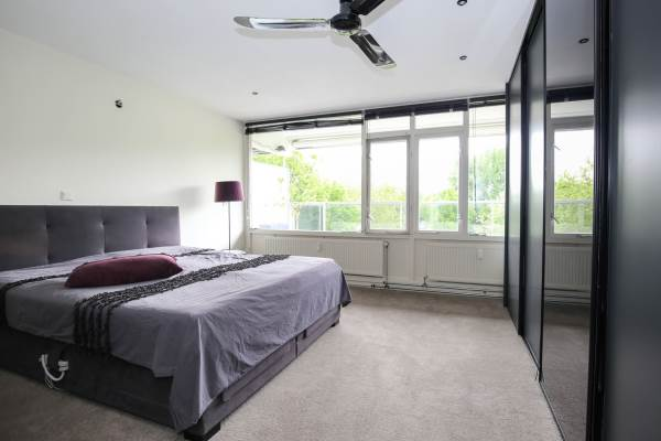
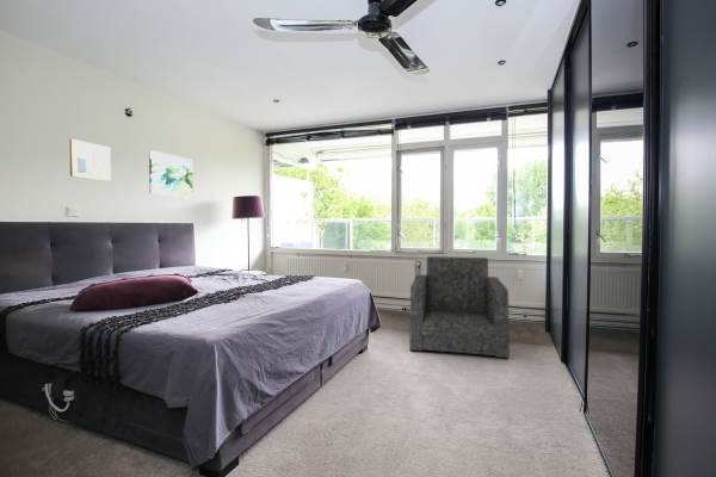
+ armchair (456, 299)
+ wall art (172, 175)
+ wall art (91, 161)
